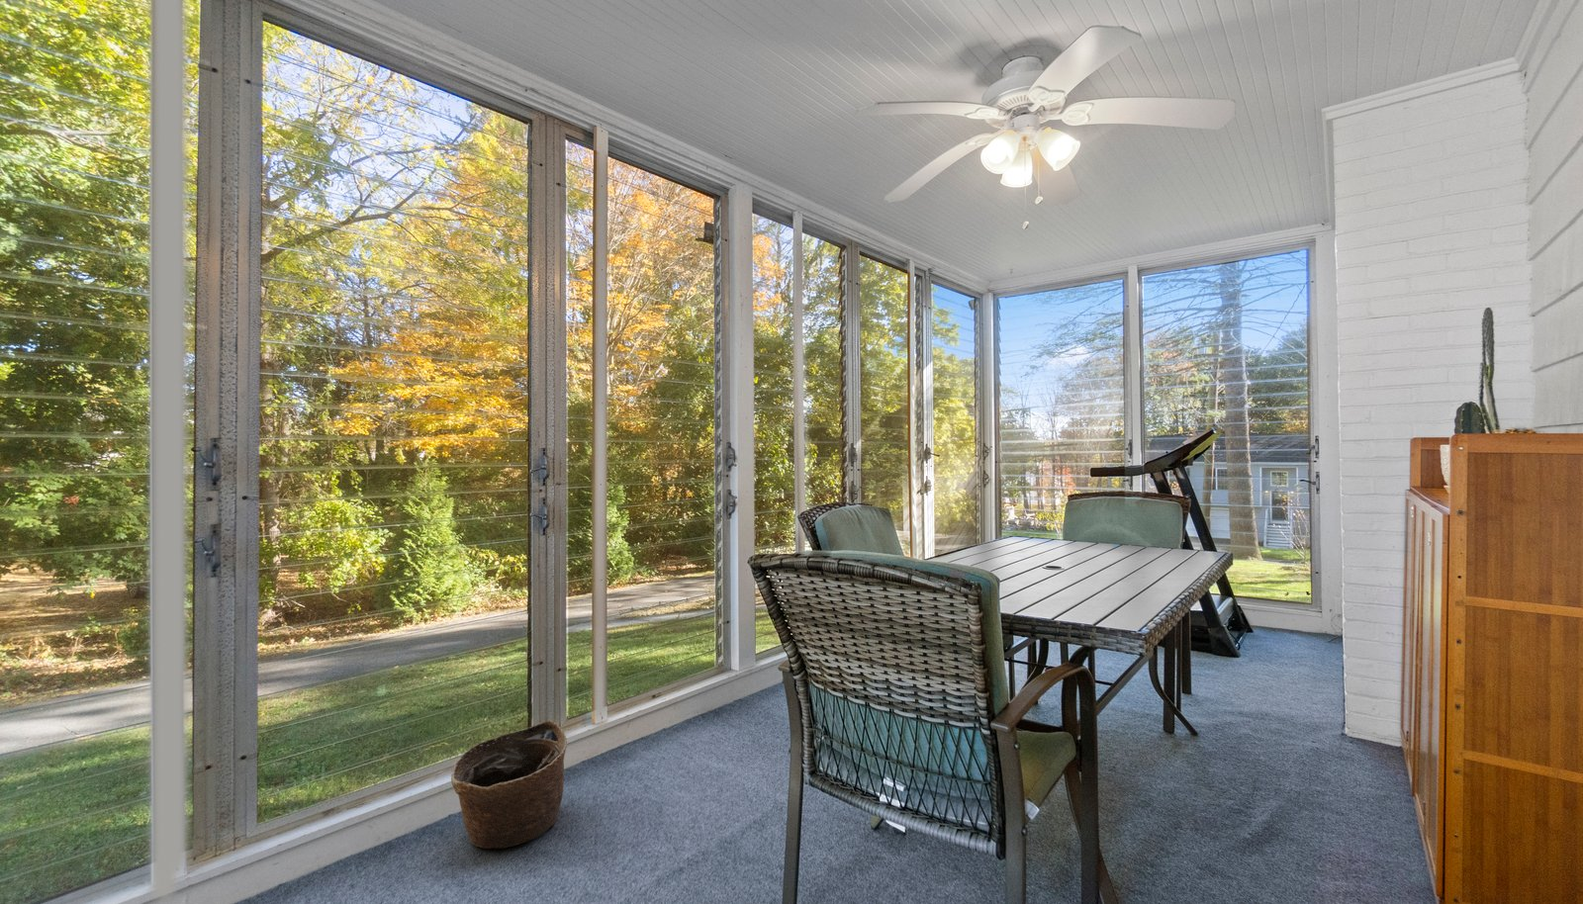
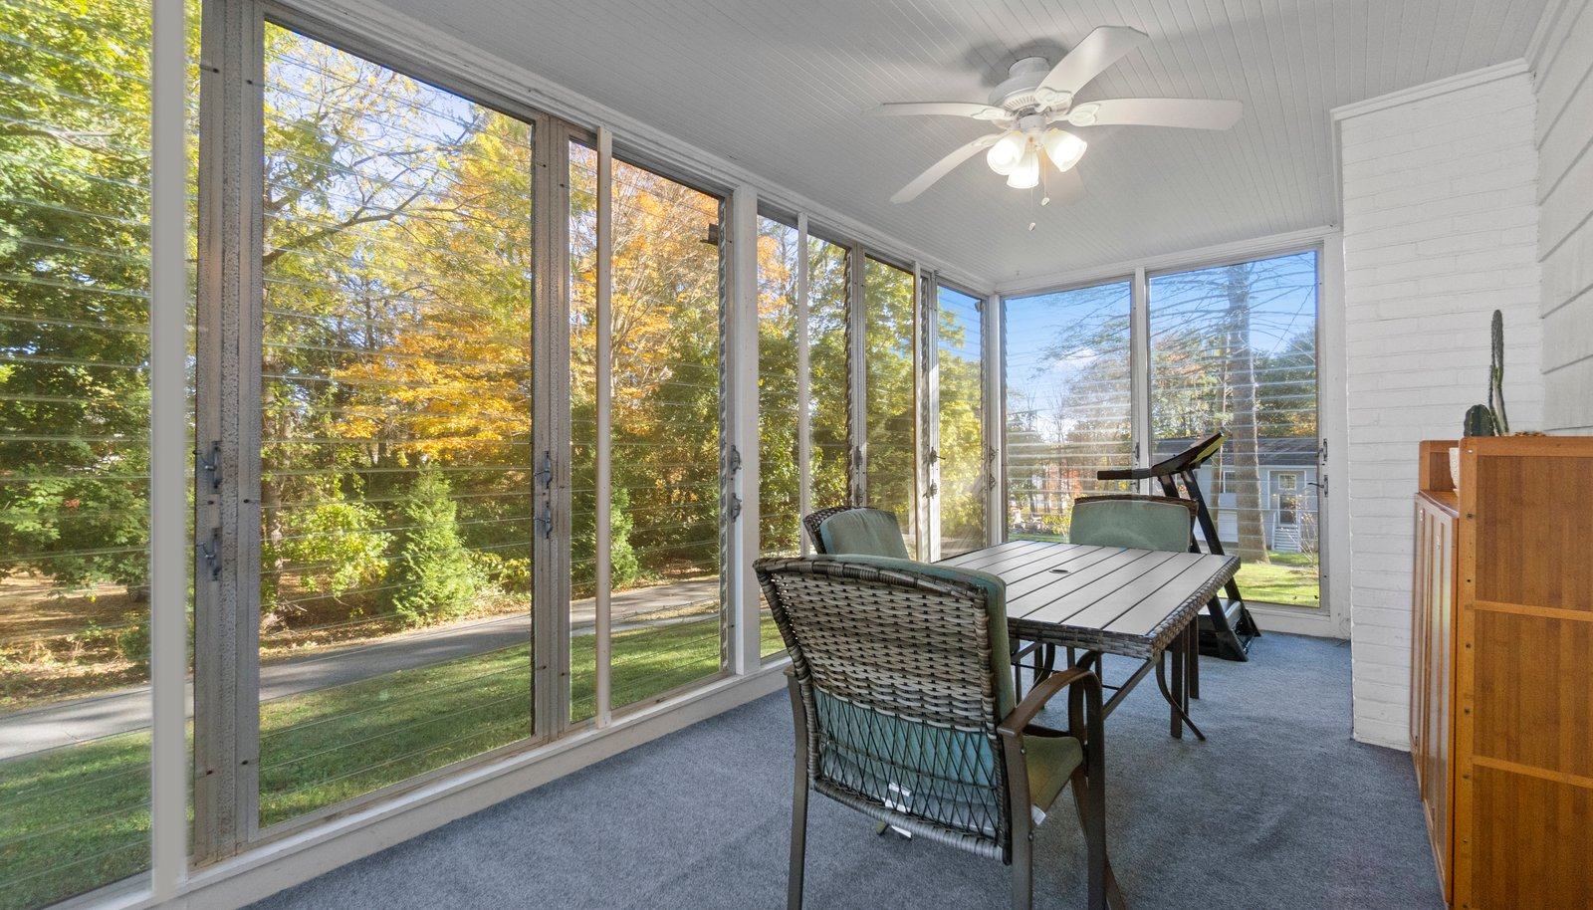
- basket (511, 787)
